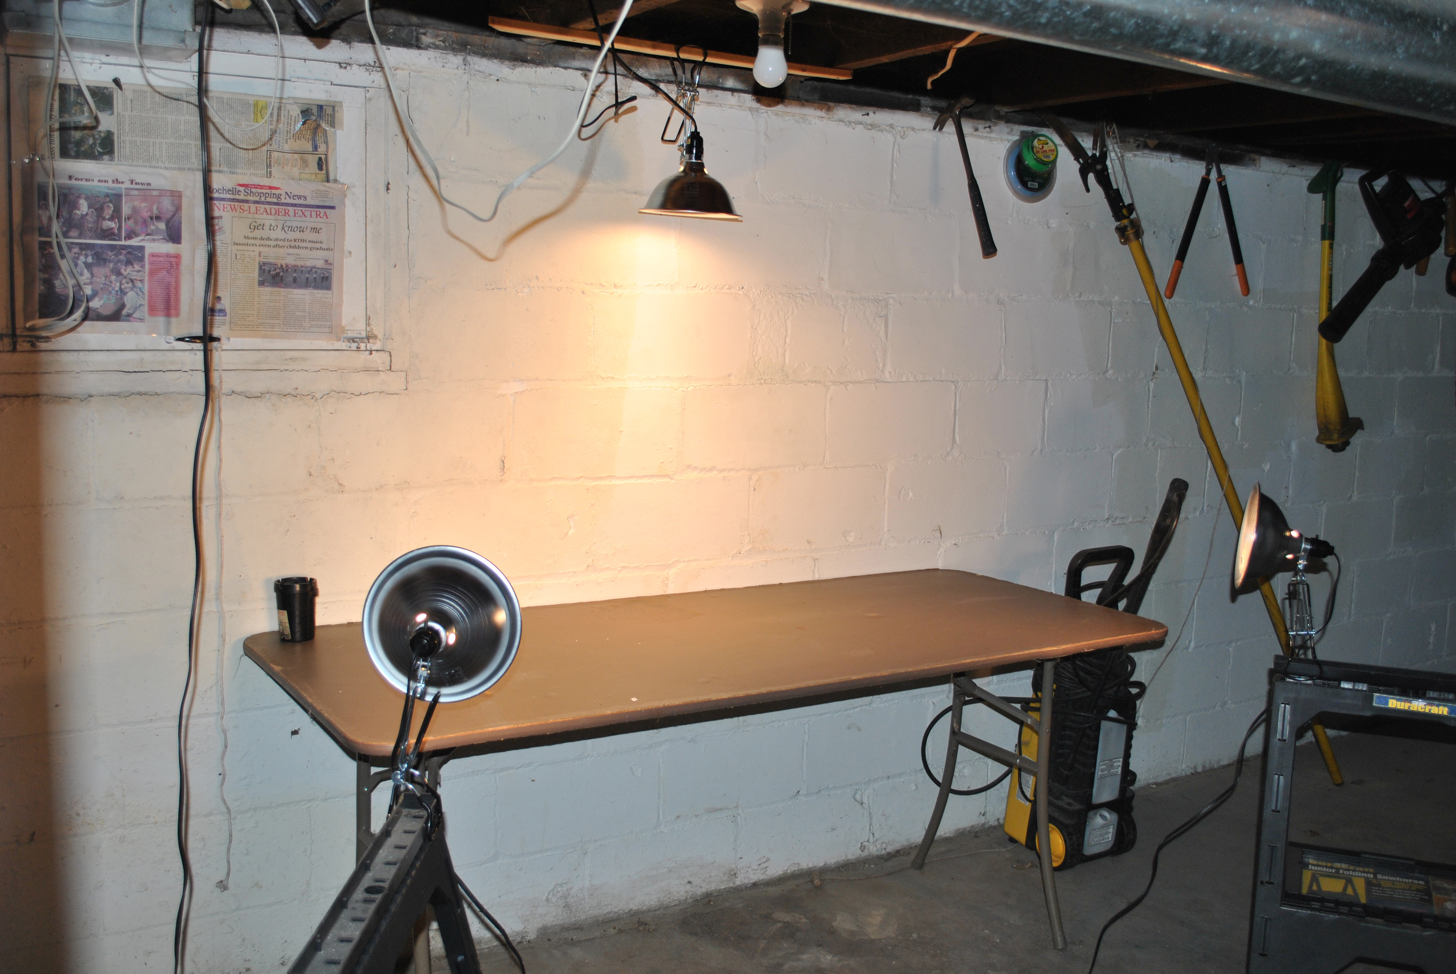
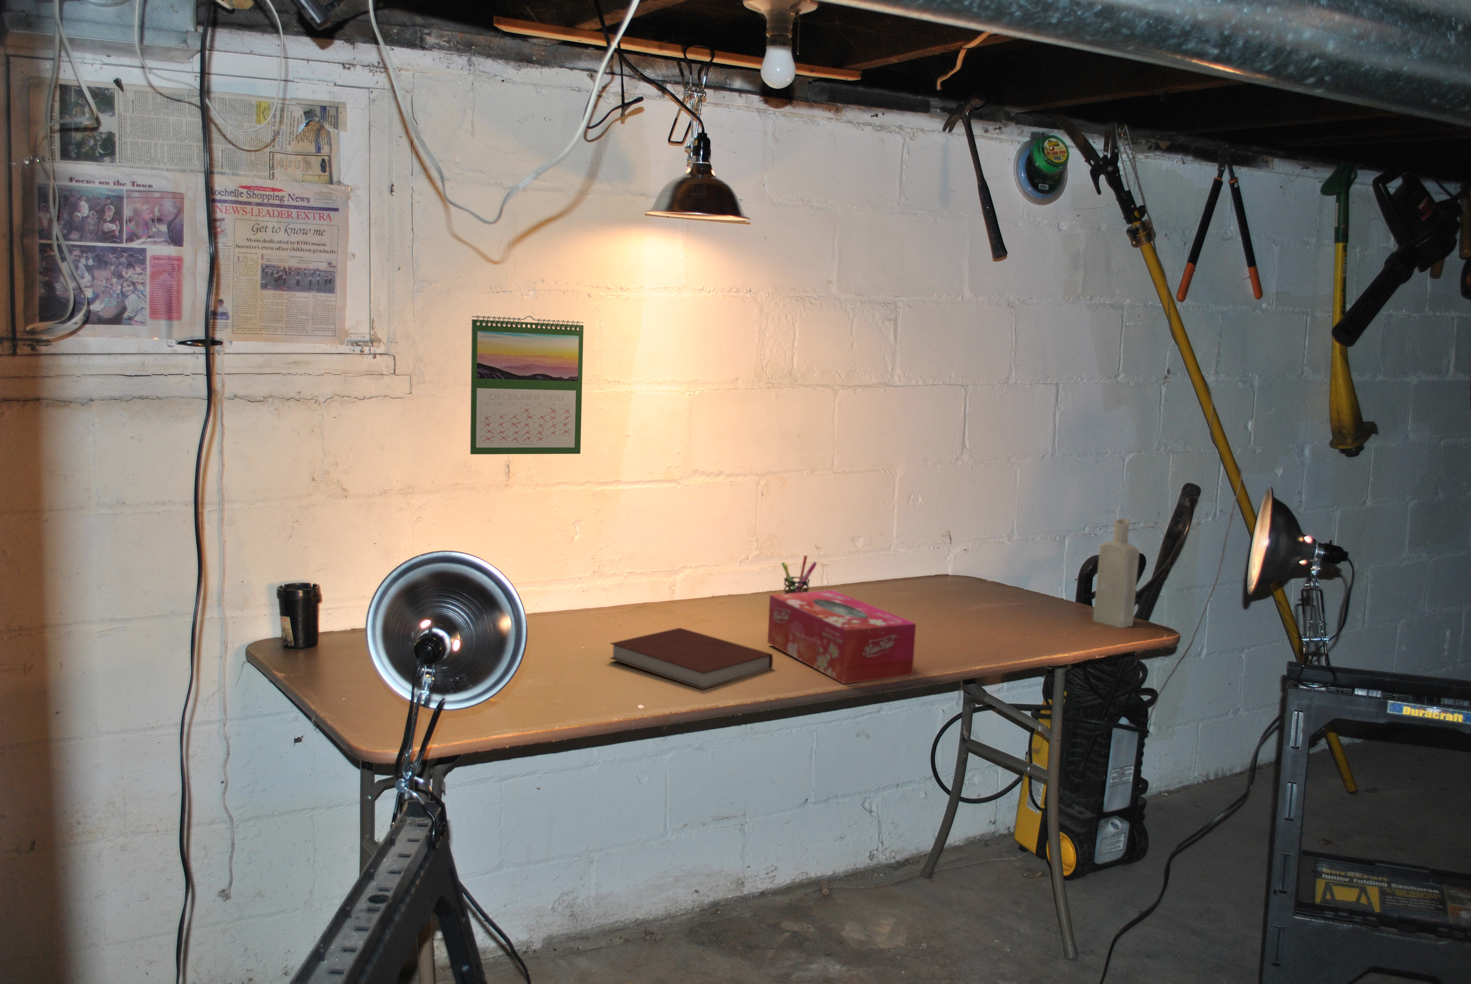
+ bottle (1117, 571)
+ calendar (527, 385)
+ notebook (691, 656)
+ tissue box (838, 634)
+ pen holder (795, 582)
